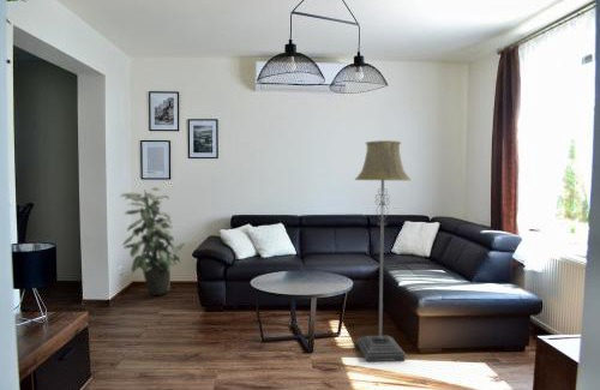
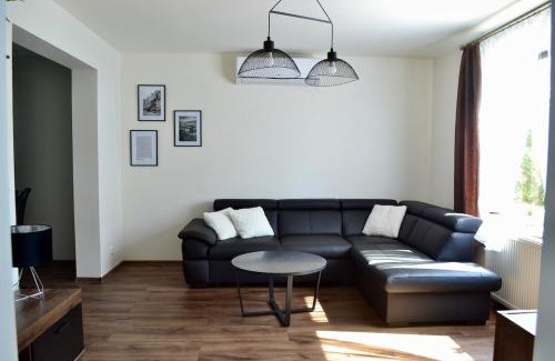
- indoor plant (151, 241)
- floor lamp (380, 248)
